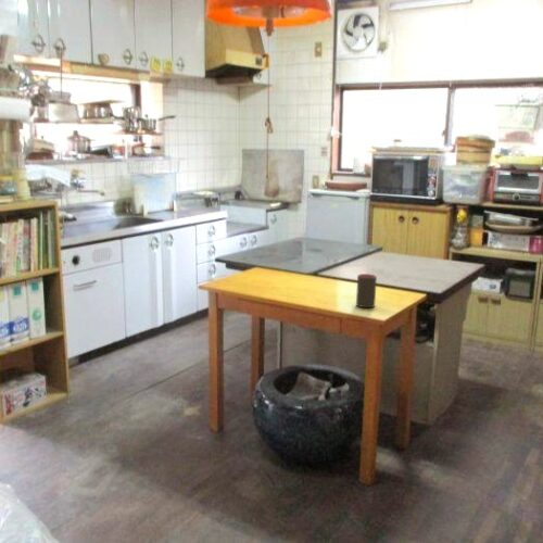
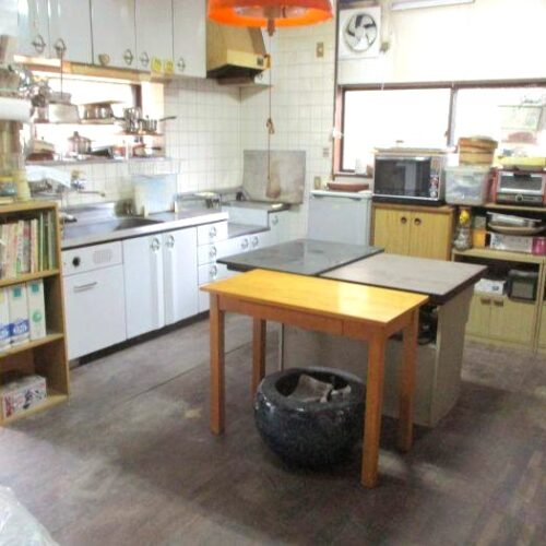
- cup (366, 290)
